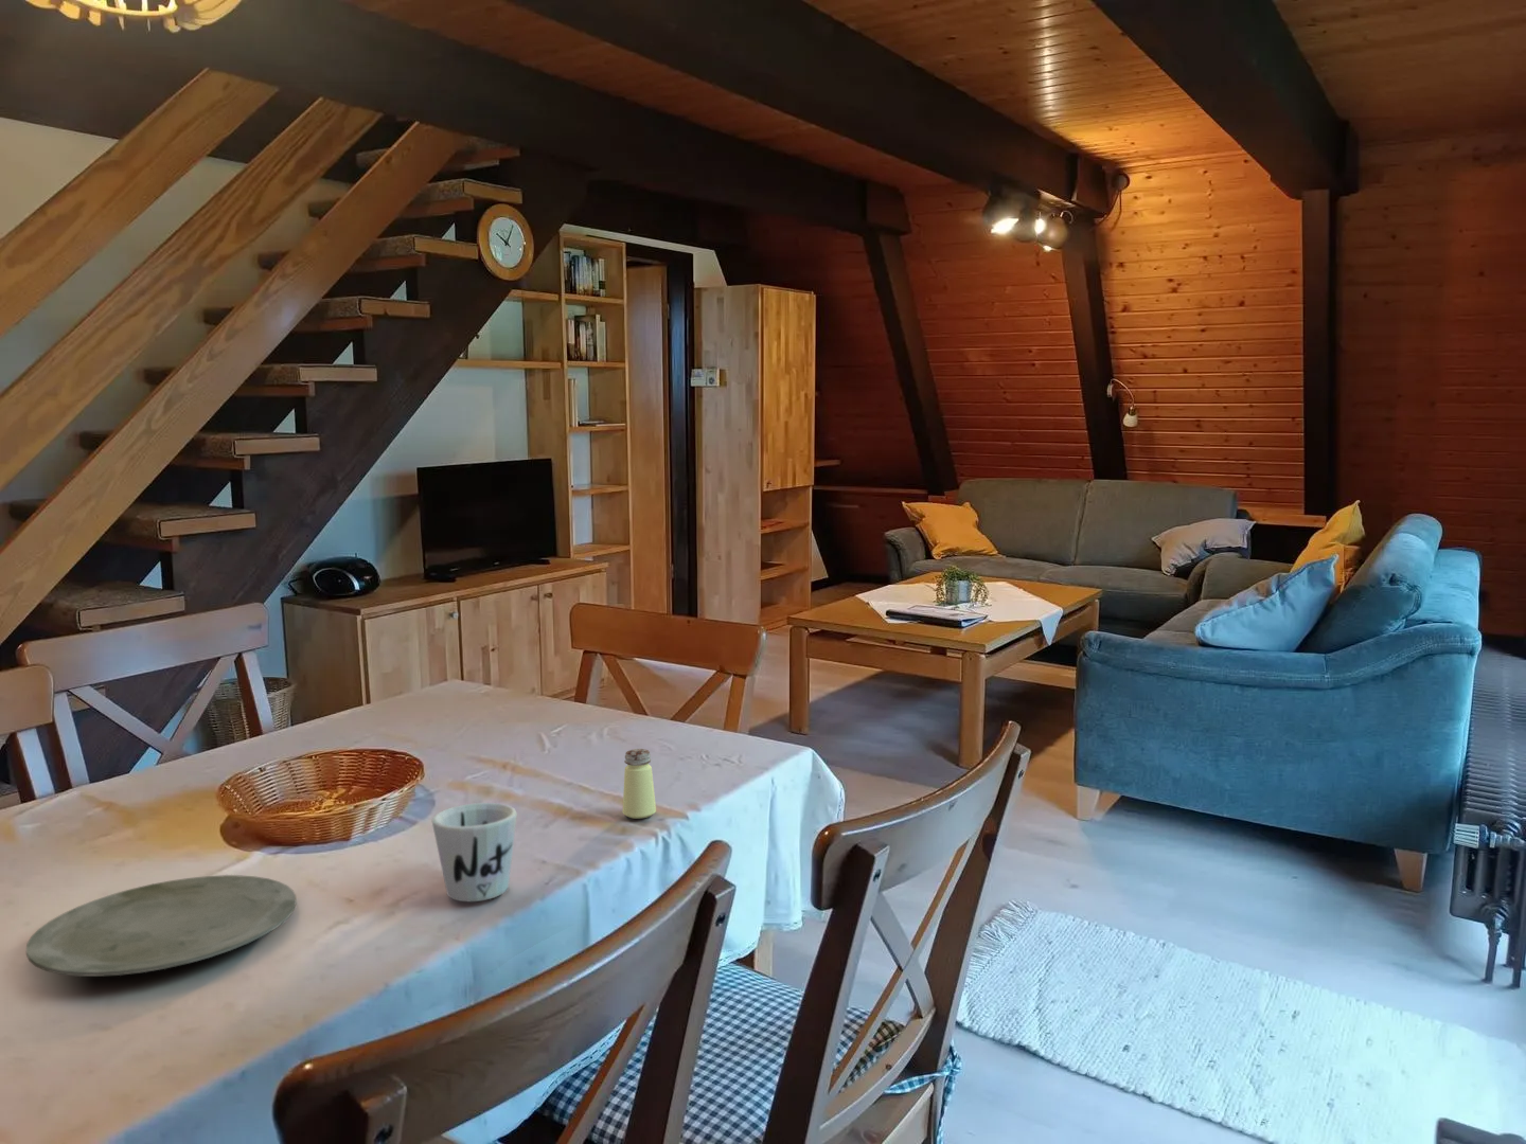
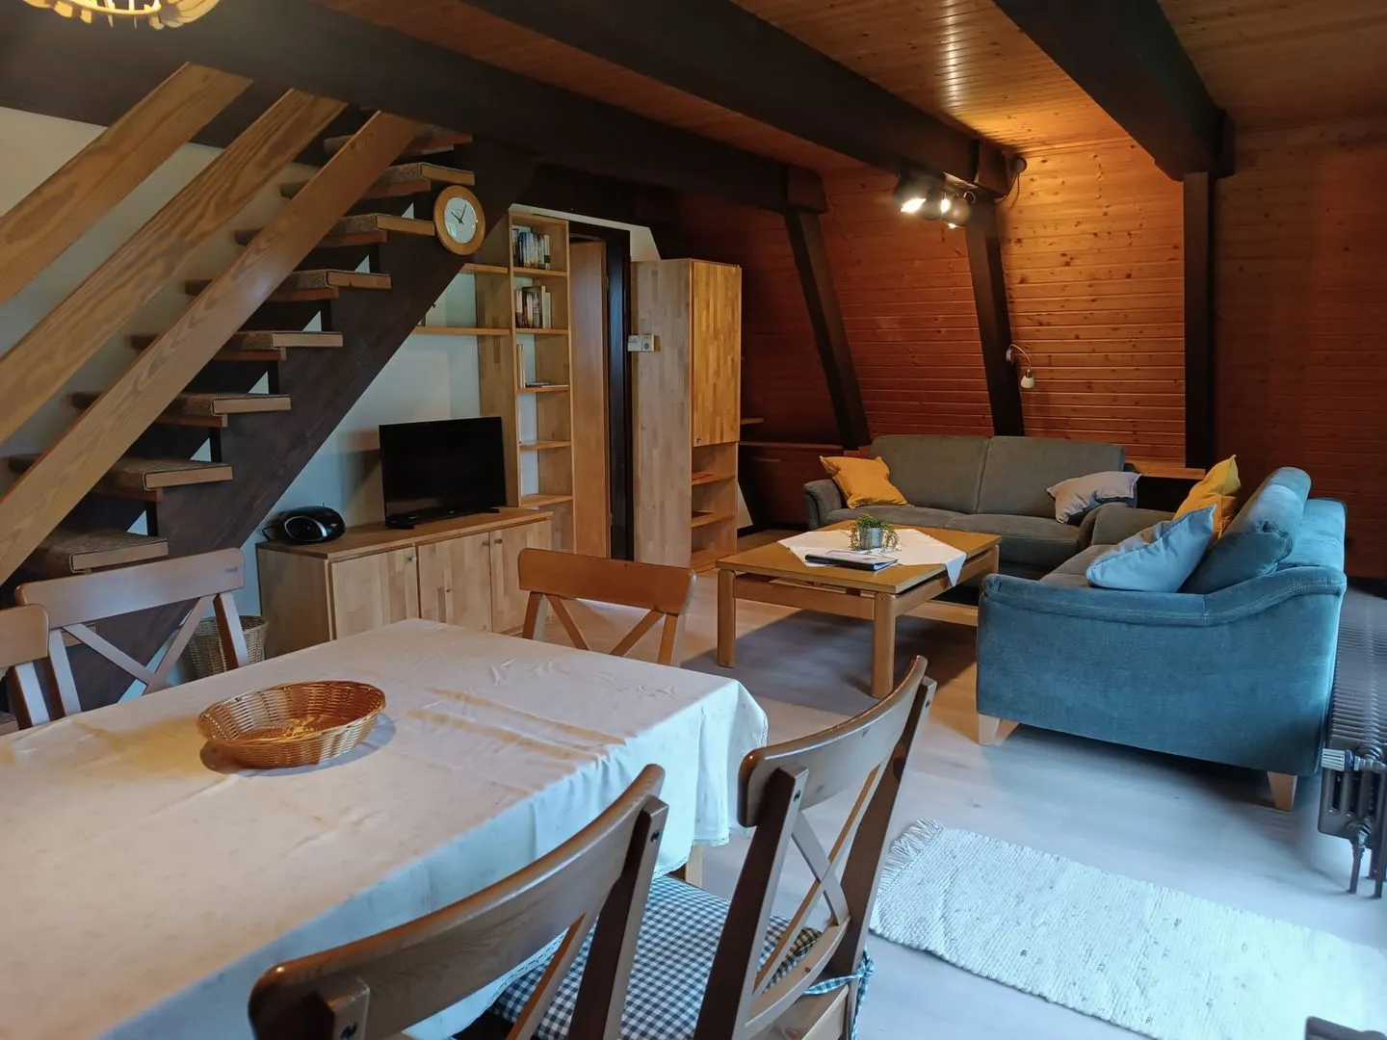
- mug (471, 847)
- plate (167, 925)
- saltshaker (638, 782)
